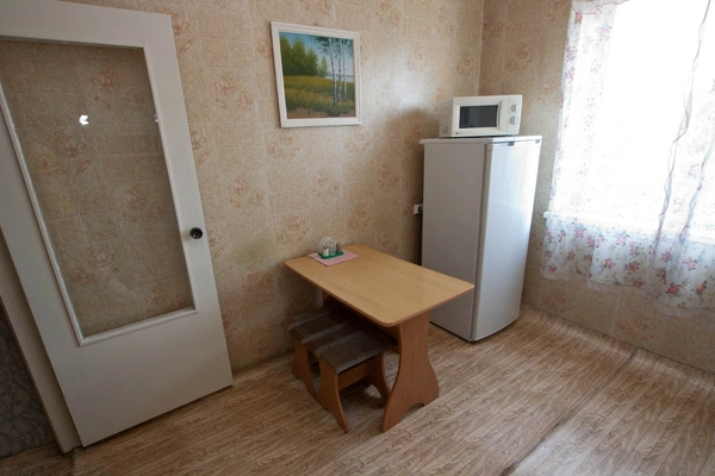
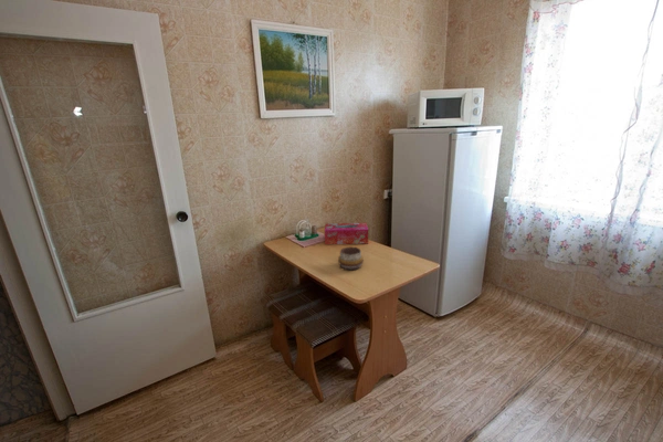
+ decorative bowl (350, 257)
+ tissue box (346, 233)
